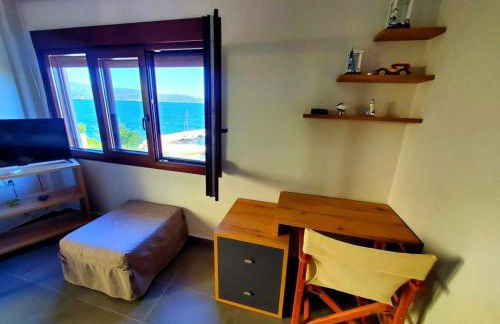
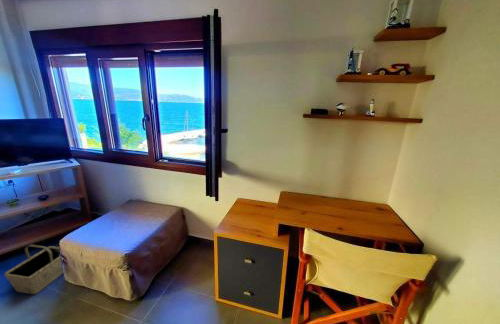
+ basket (40, 262)
